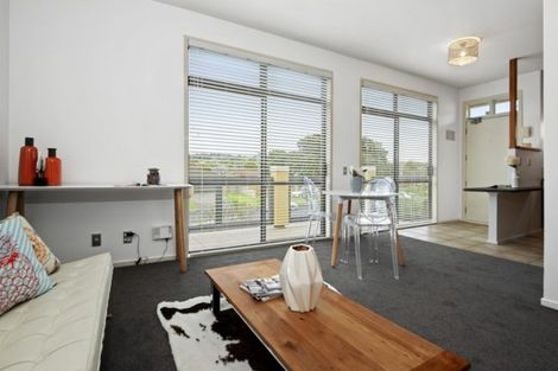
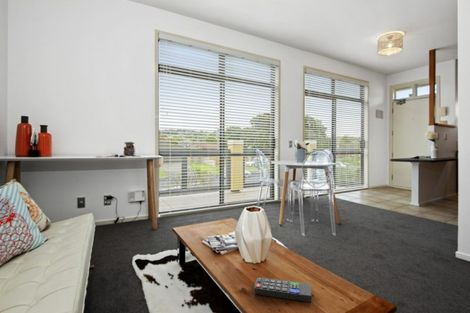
+ remote control (282, 288)
